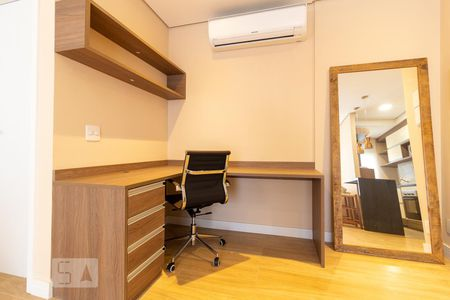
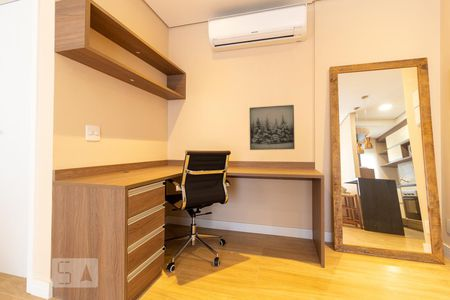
+ wall art (271, 128)
